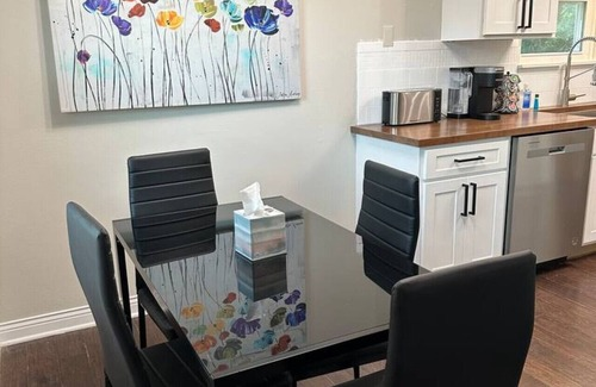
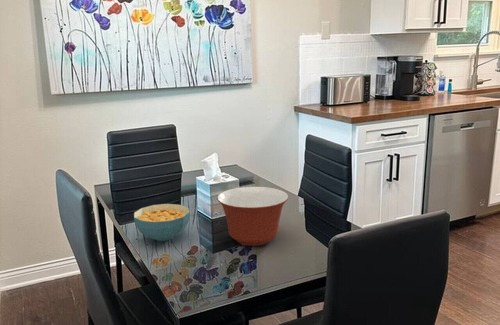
+ cereal bowl (162, 225)
+ mixing bowl (253, 217)
